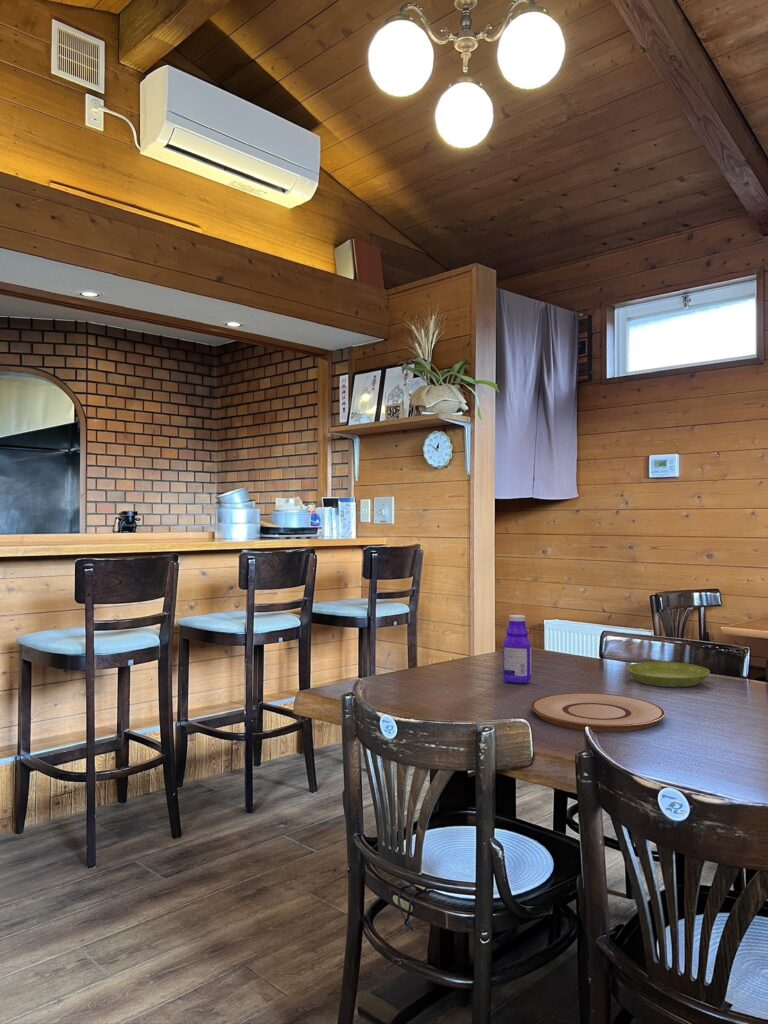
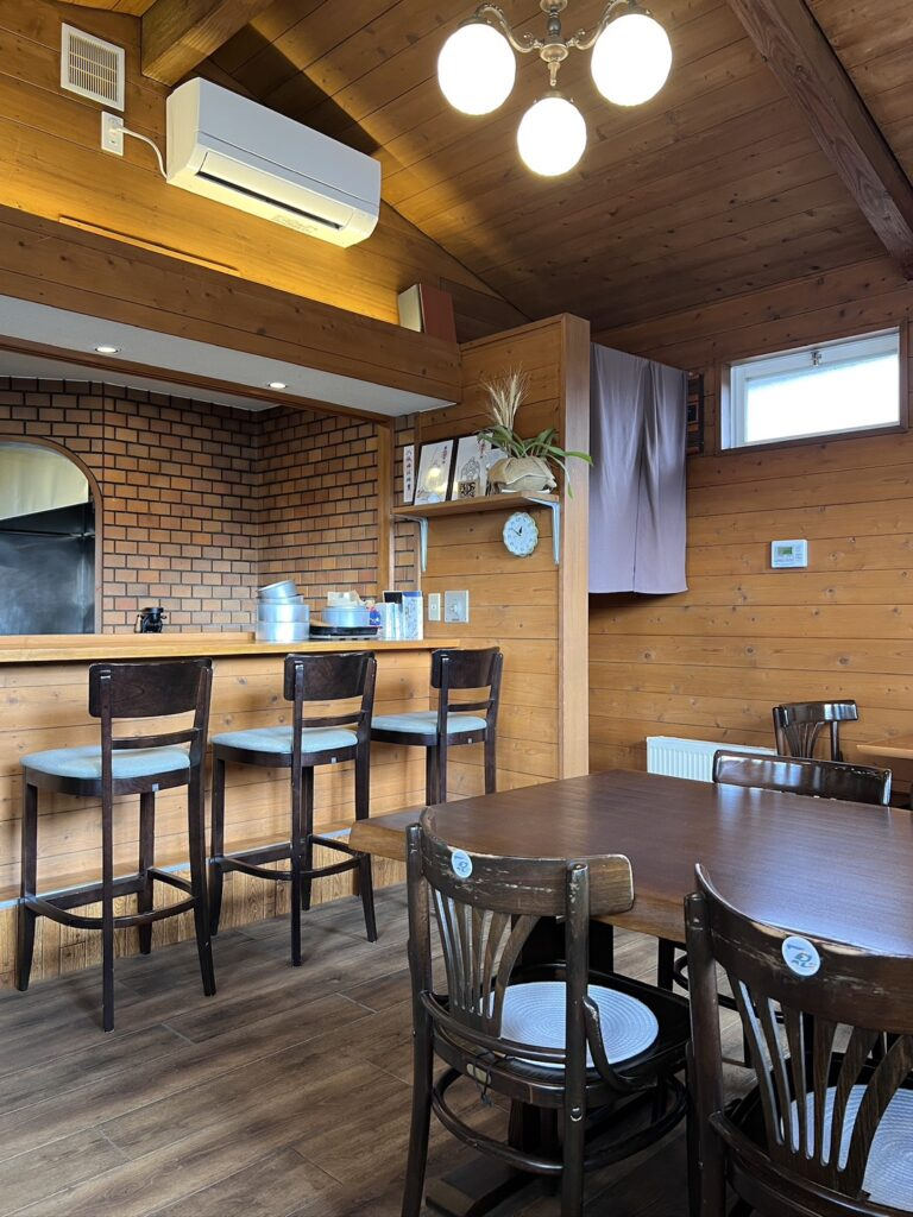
- plate (596, 711)
- saucer (667, 674)
- bottle (517, 648)
